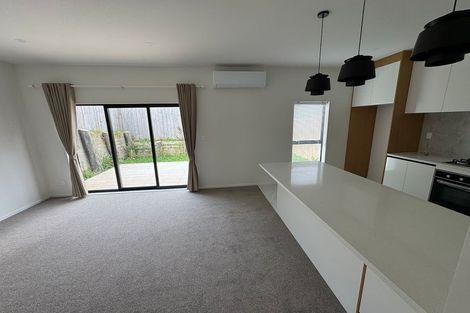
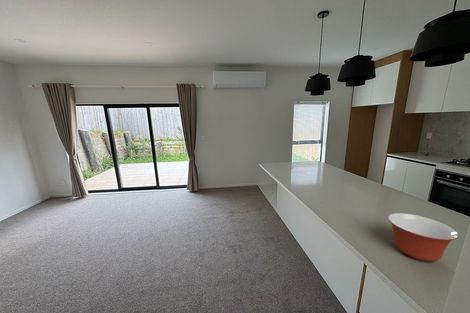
+ mixing bowl (417, 238)
